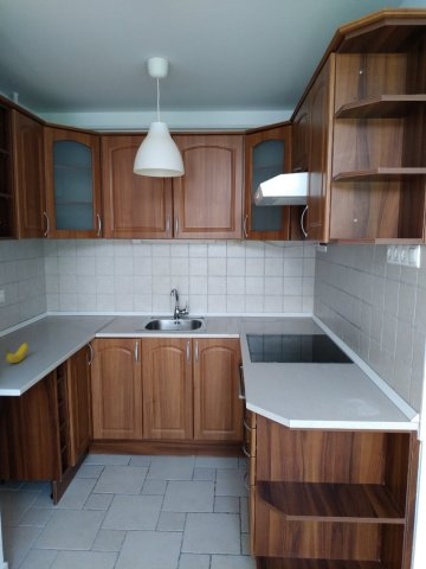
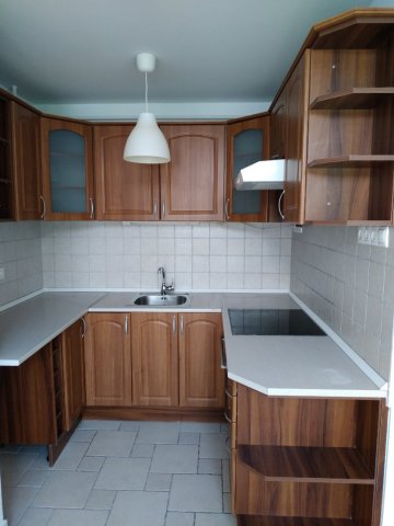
- banana (17, 352)
